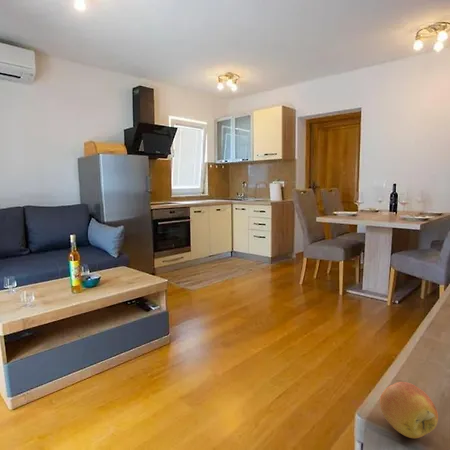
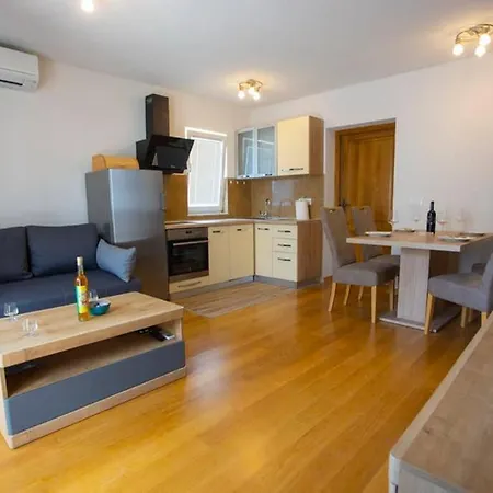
- apple (405, 406)
